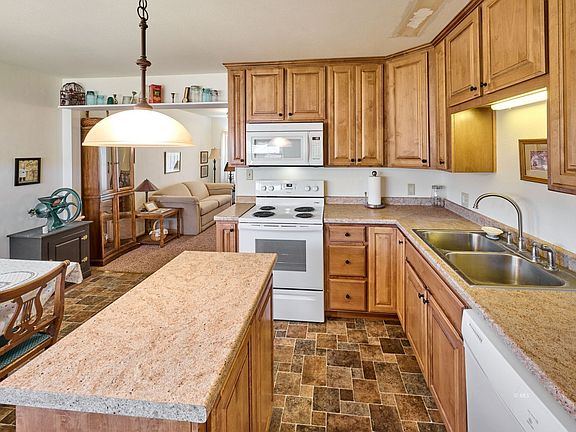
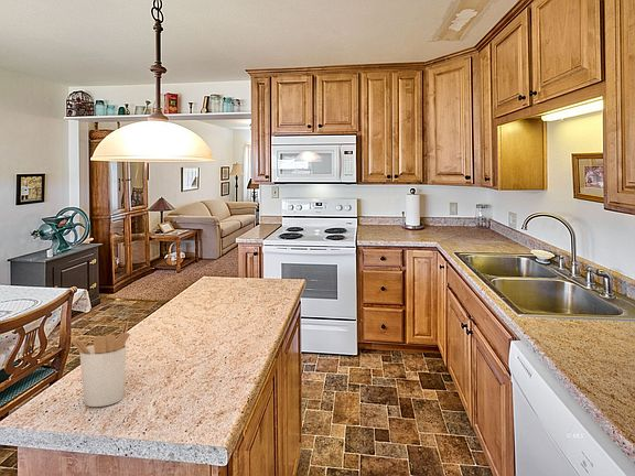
+ utensil holder (106, 364)
